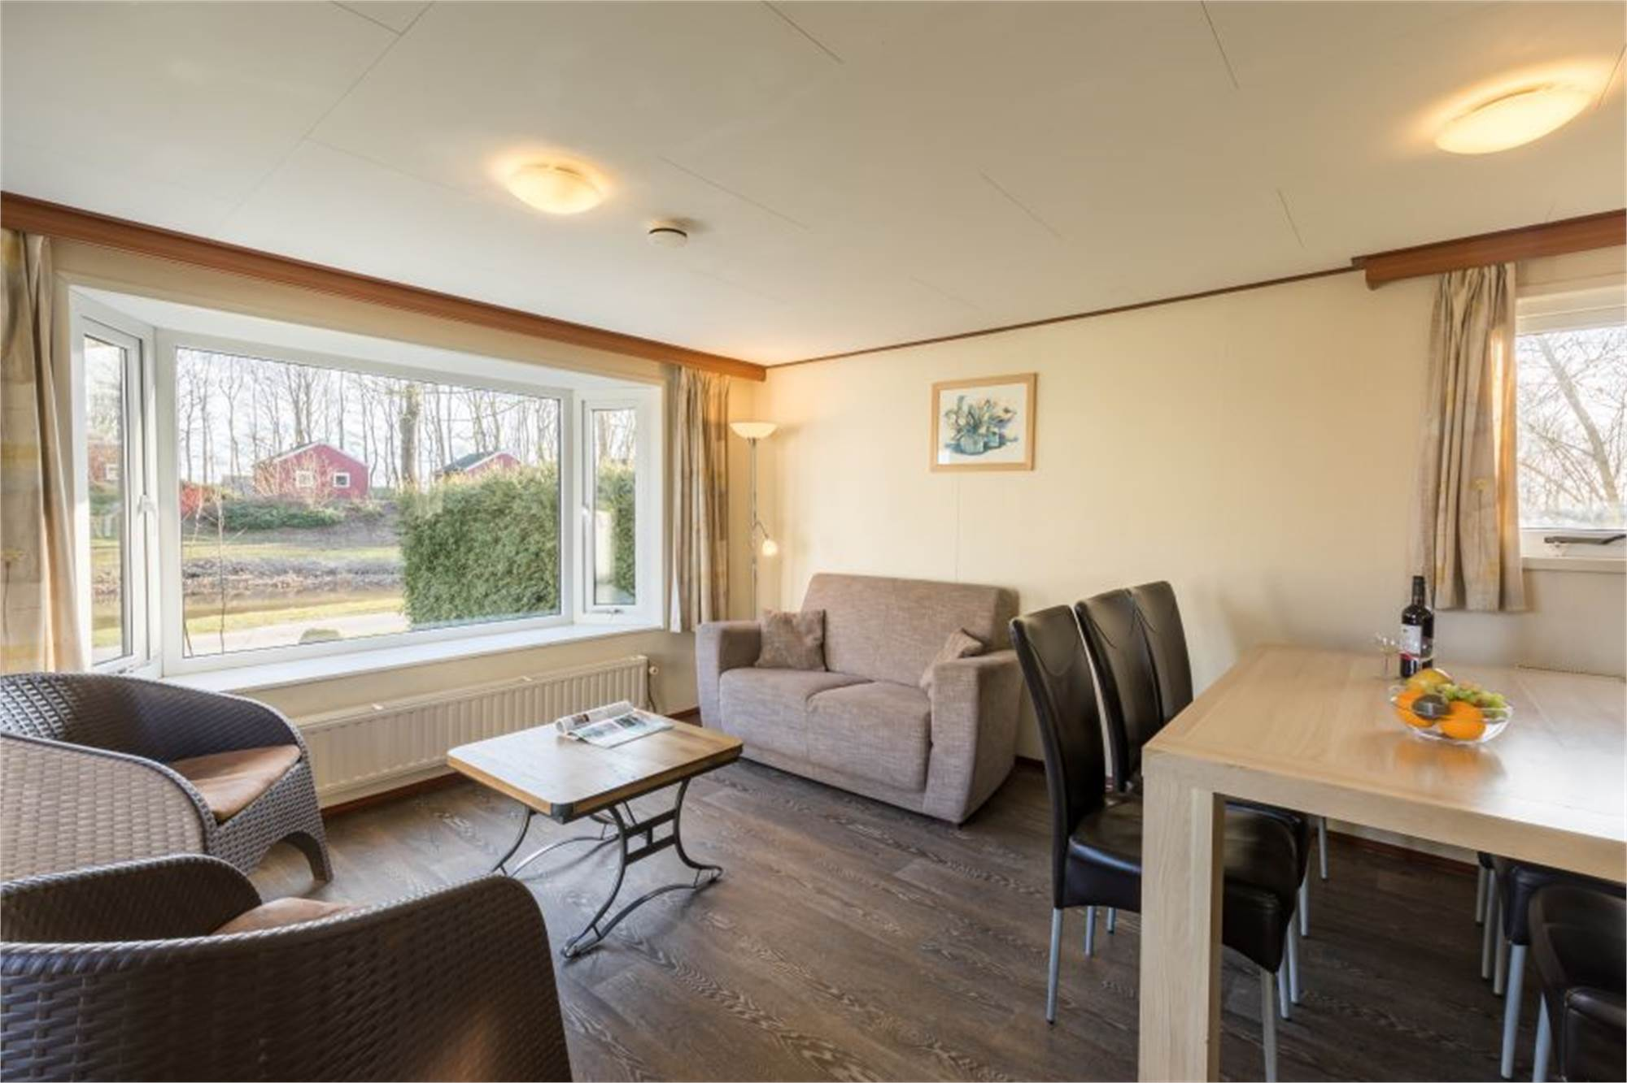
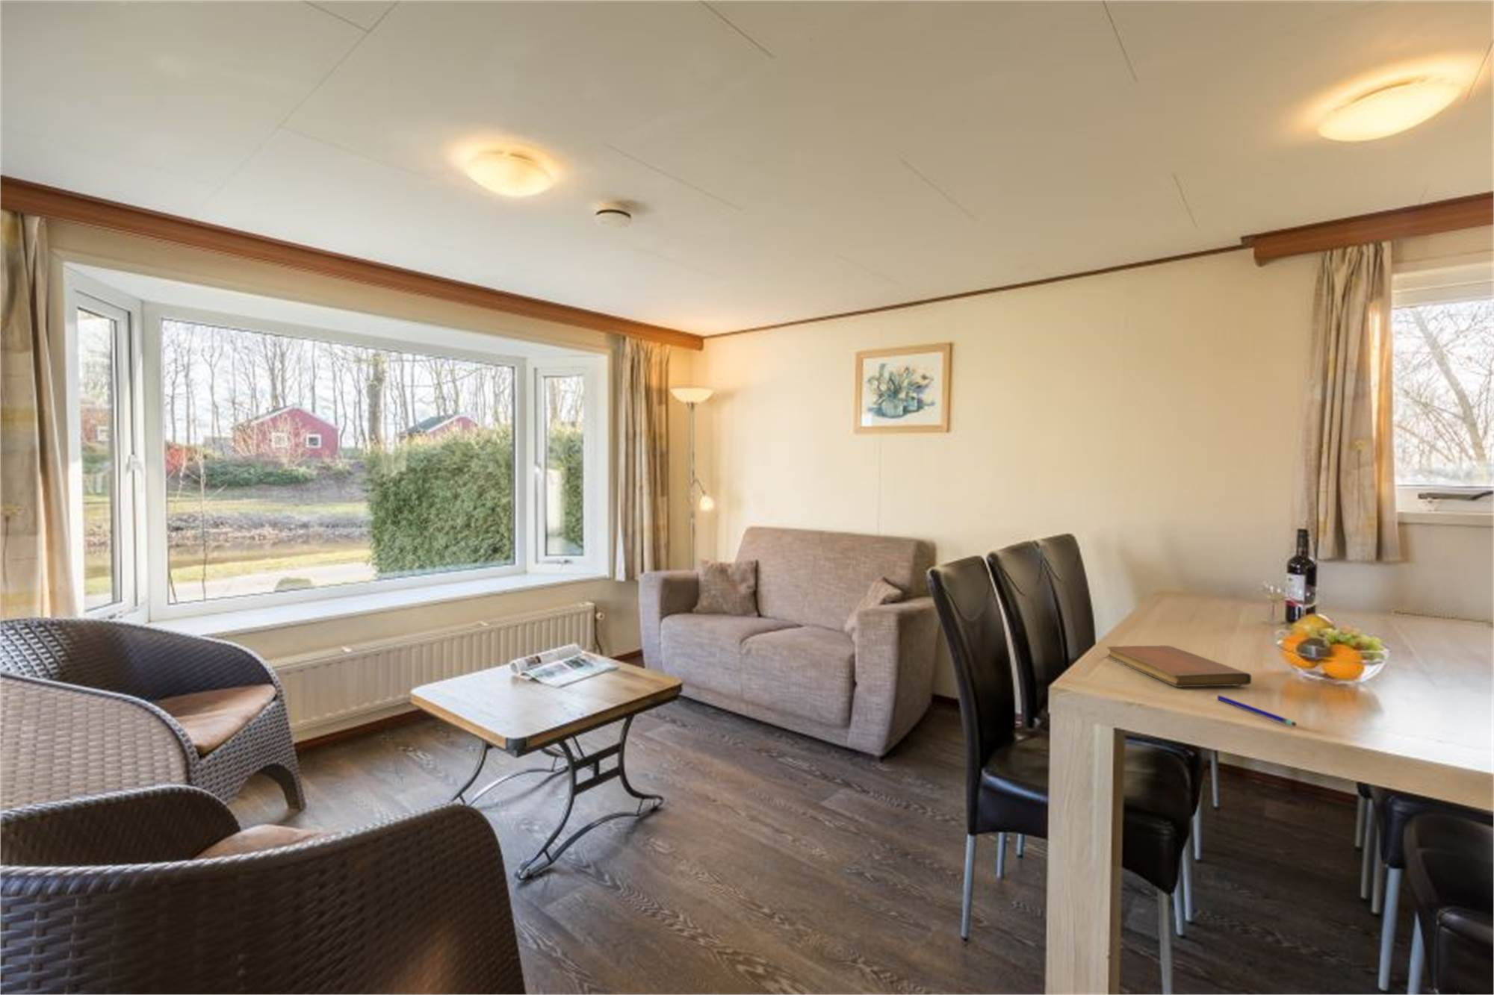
+ notebook (1173, 664)
+ pen (1254, 710)
